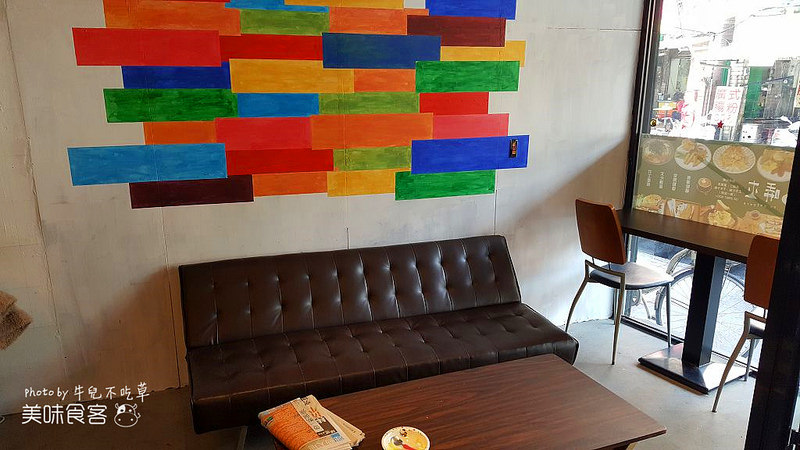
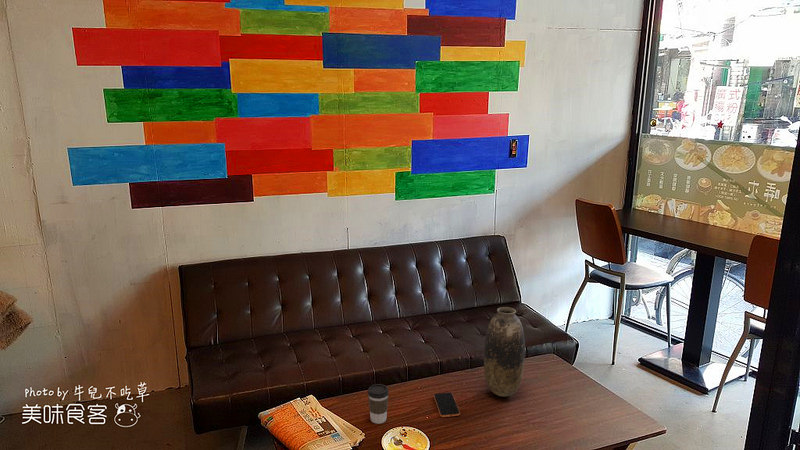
+ coffee cup (378, 404)
+ vase (504, 352)
+ smartphone (446, 404)
